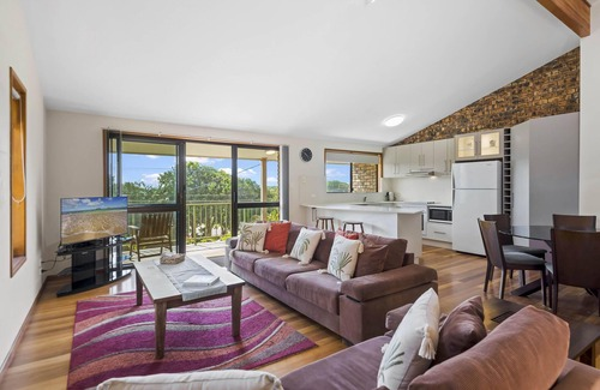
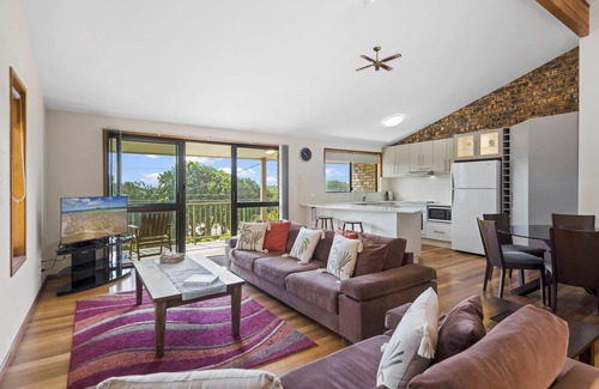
+ ceiling fan (376, 59)
